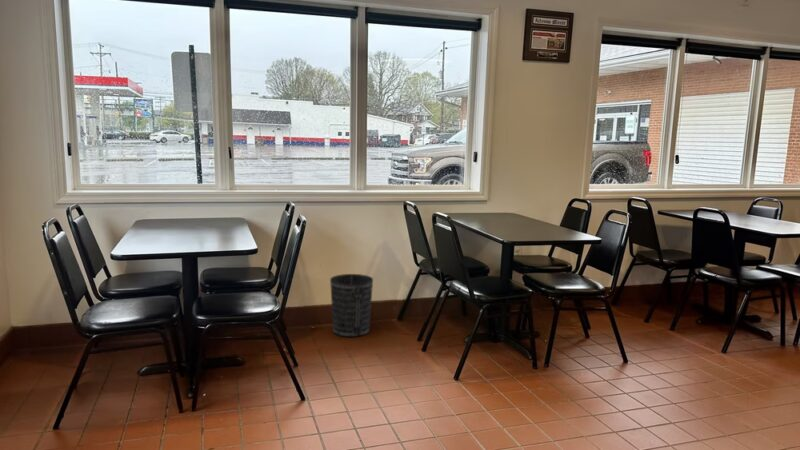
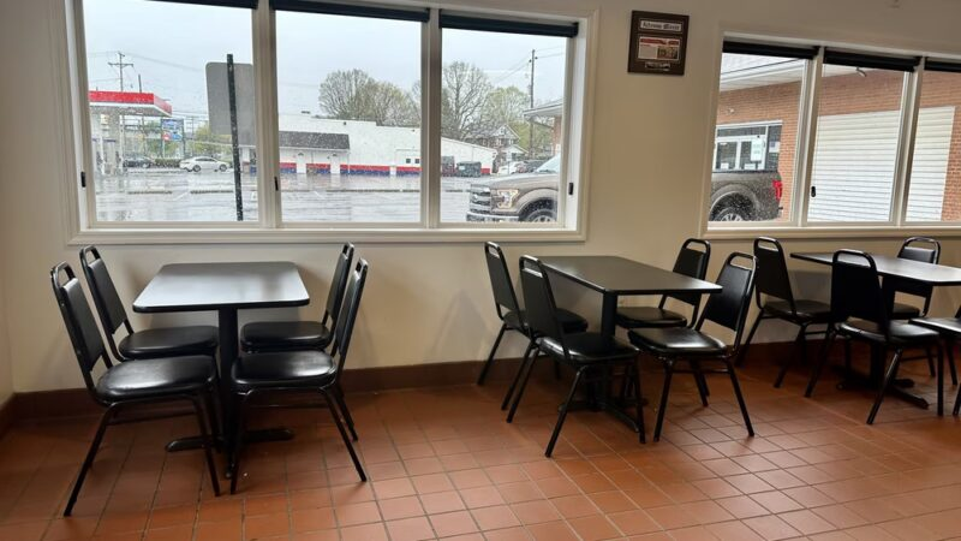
- wastebasket (351, 304)
